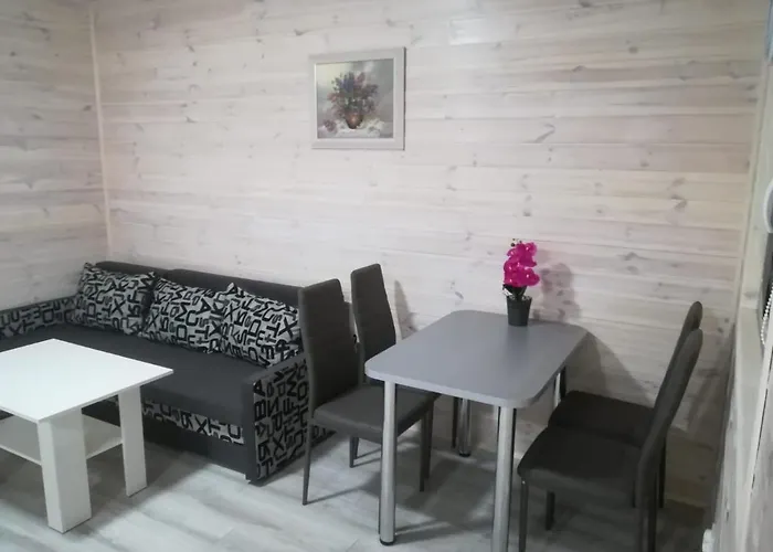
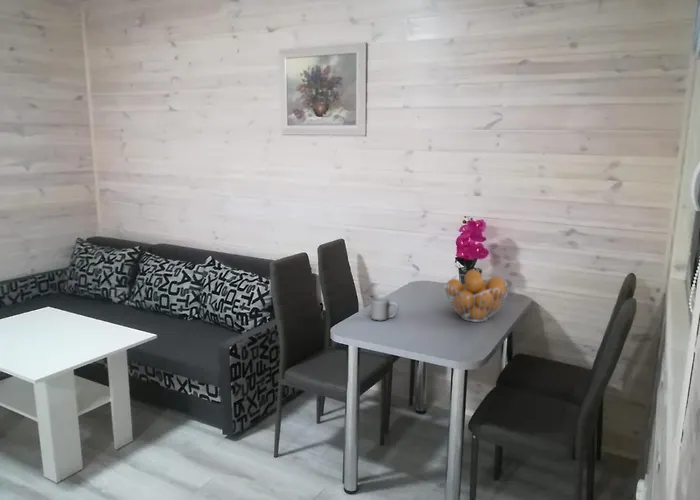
+ mug (384, 309)
+ fruit basket (475, 295)
